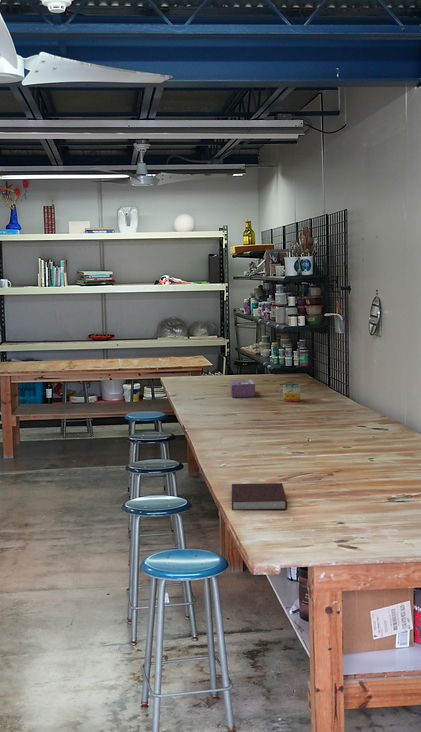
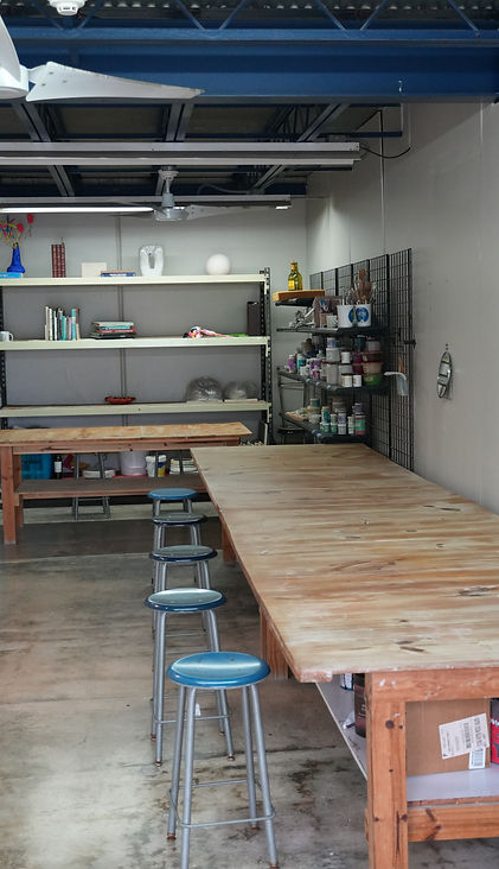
- notebook (258, 496)
- mug (289, 392)
- tissue box (242, 388)
